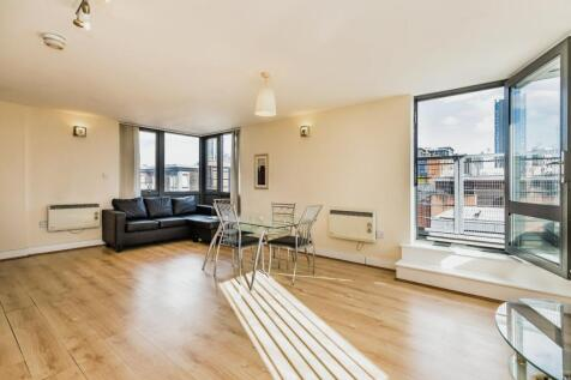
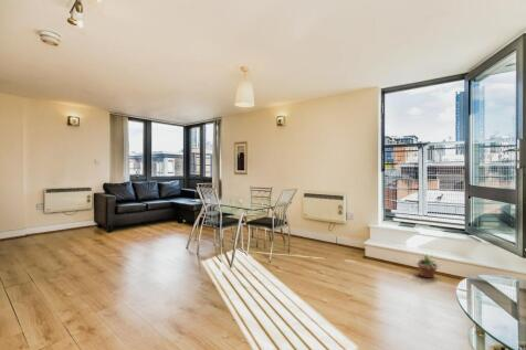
+ potted plant (427, 264)
